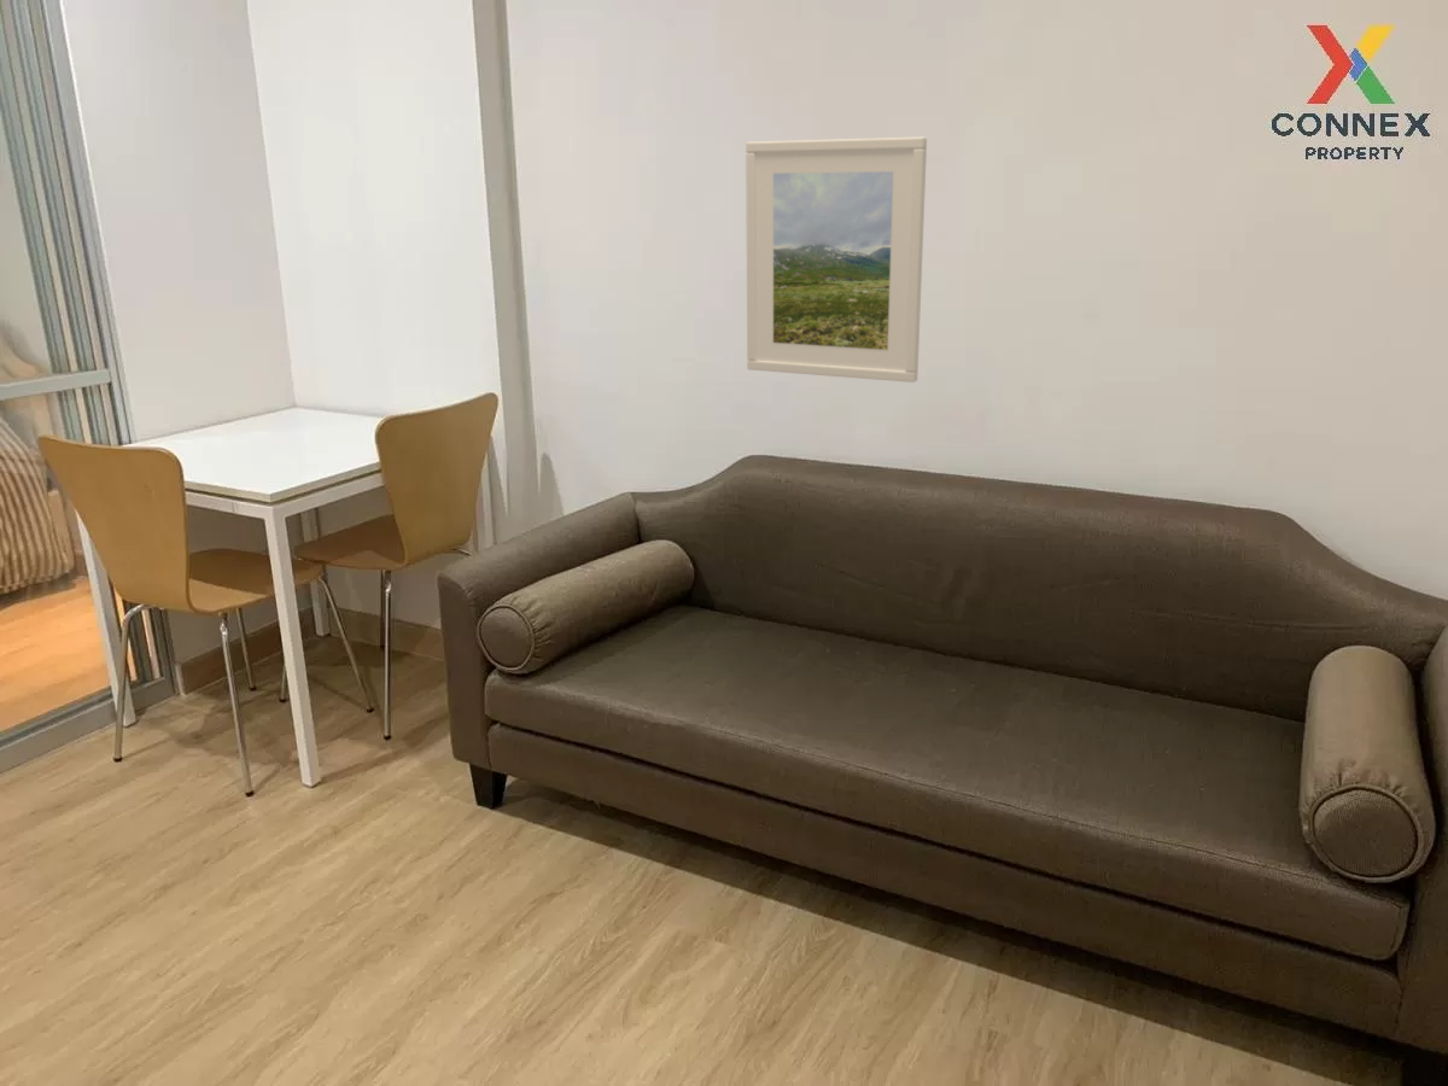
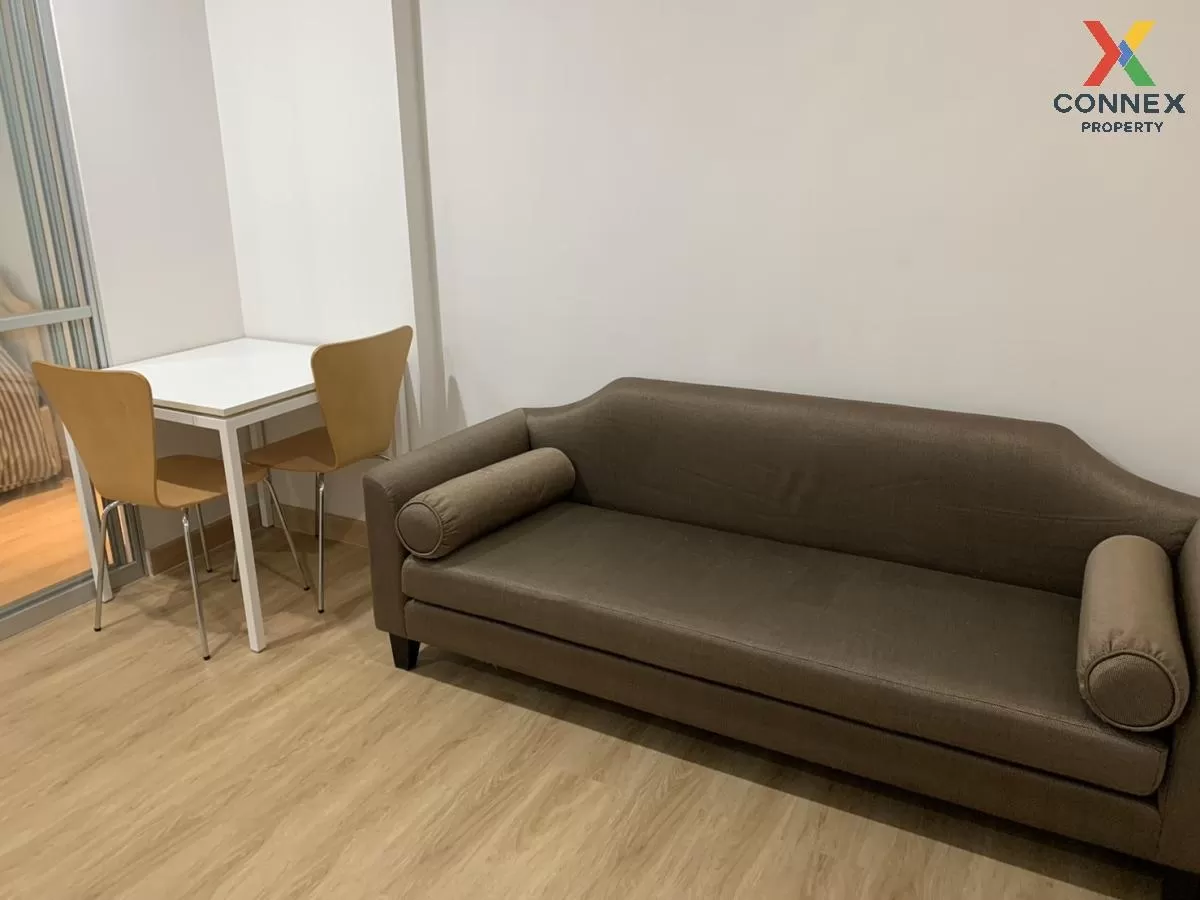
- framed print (830, 261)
